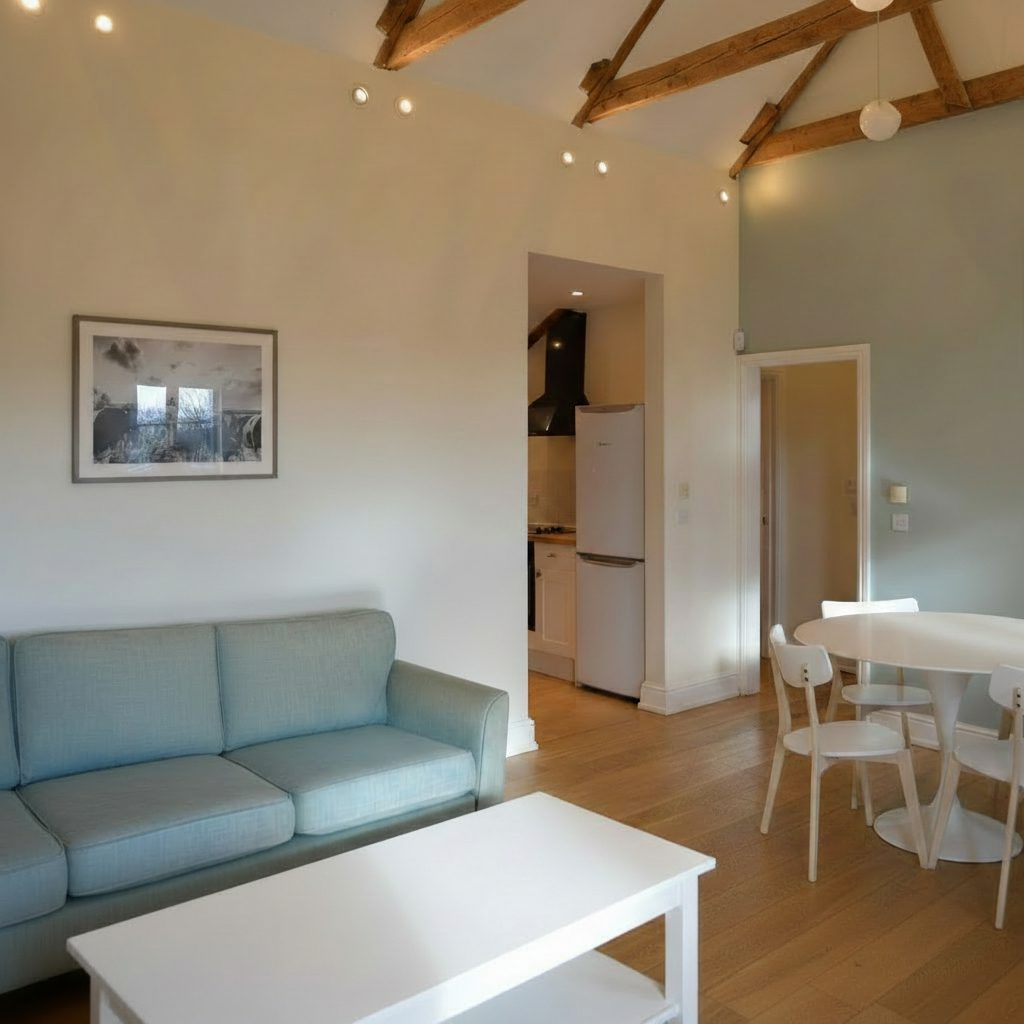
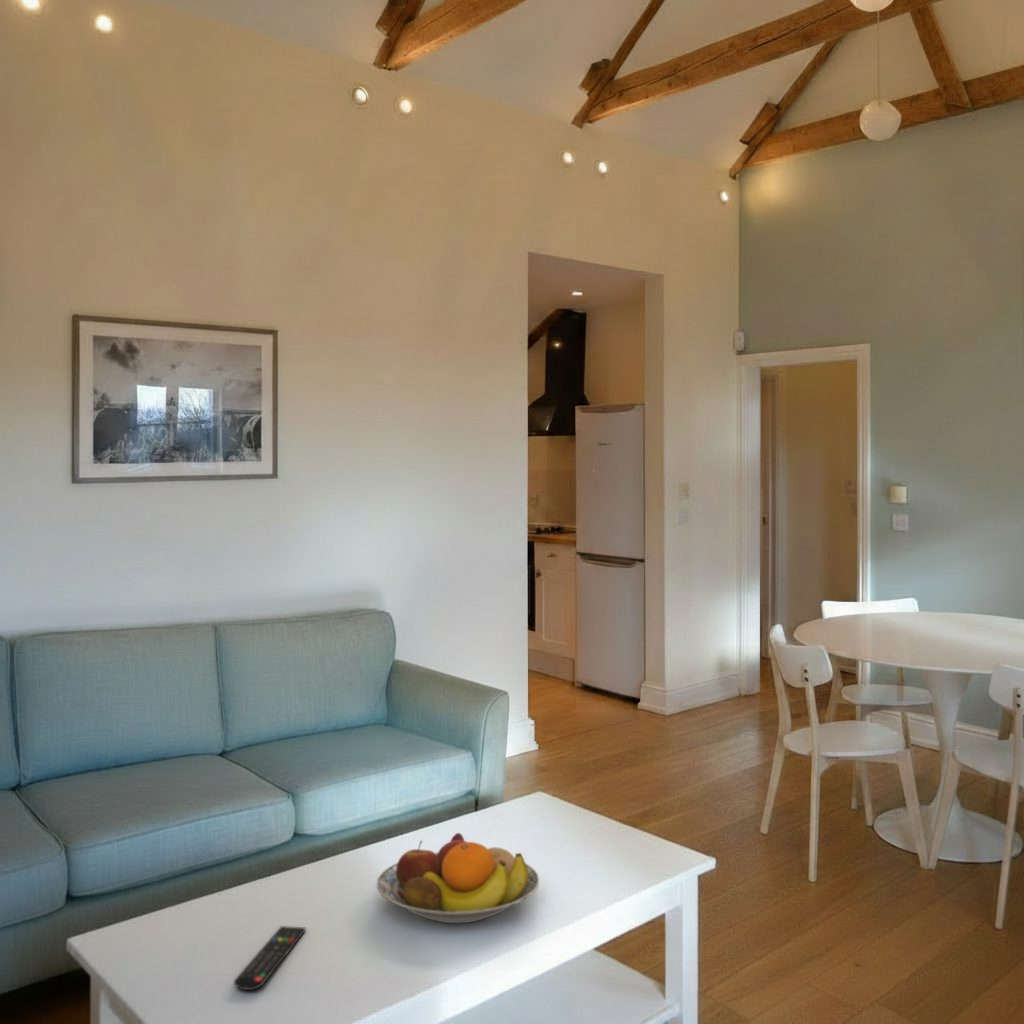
+ remote control (271, 956)
+ fruit bowl (458, 872)
